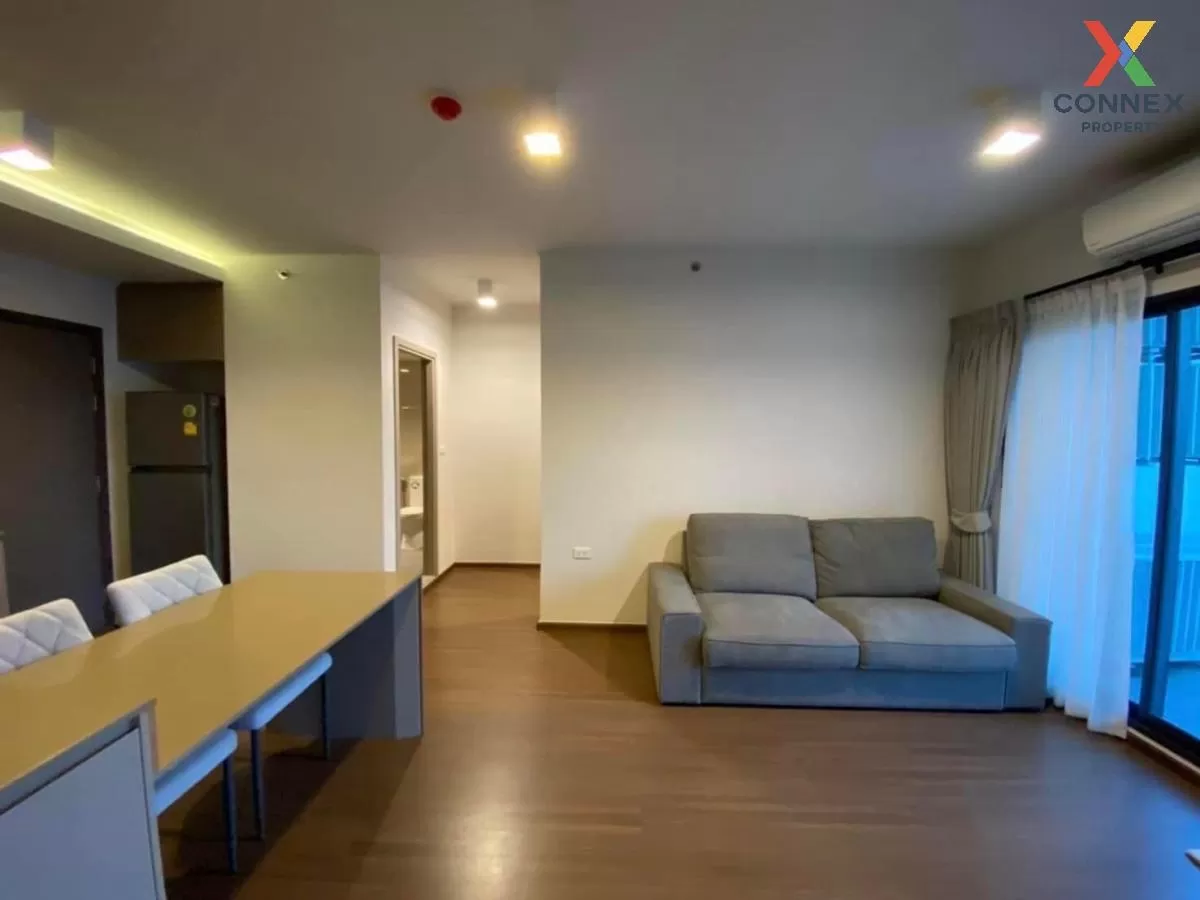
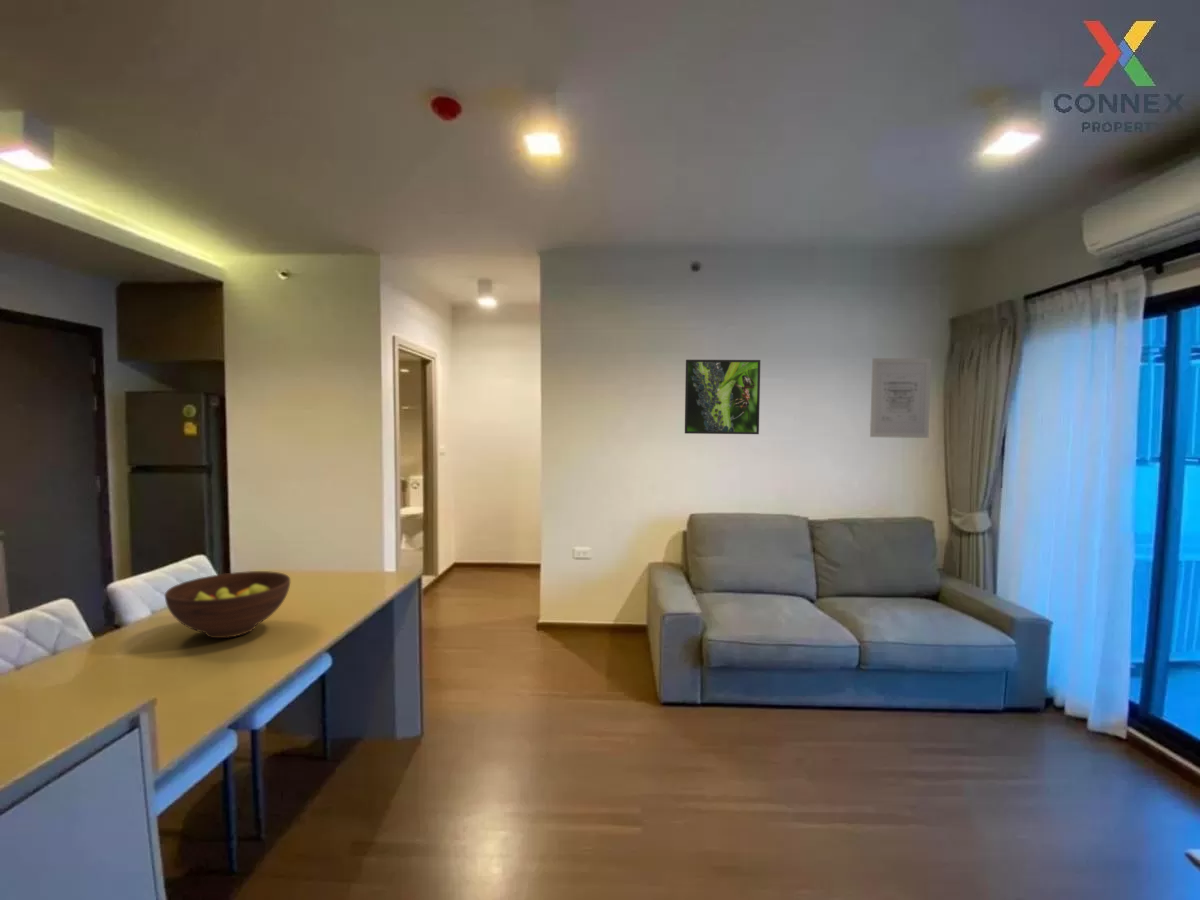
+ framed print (722, 396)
+ wall art (900, 398)
+ fruit bowl (231, 608)
